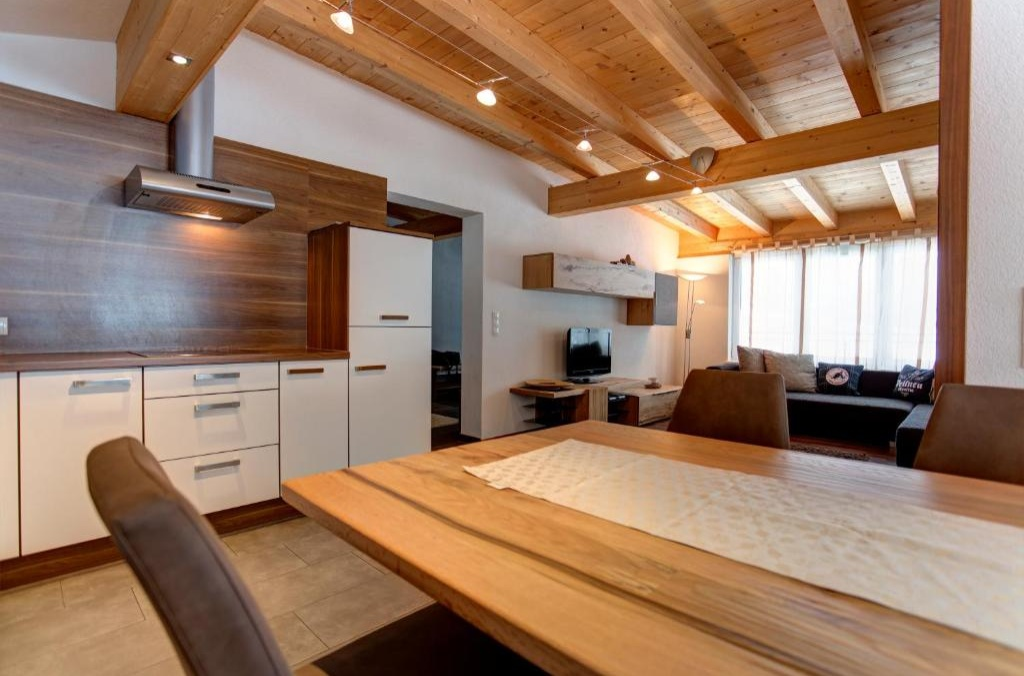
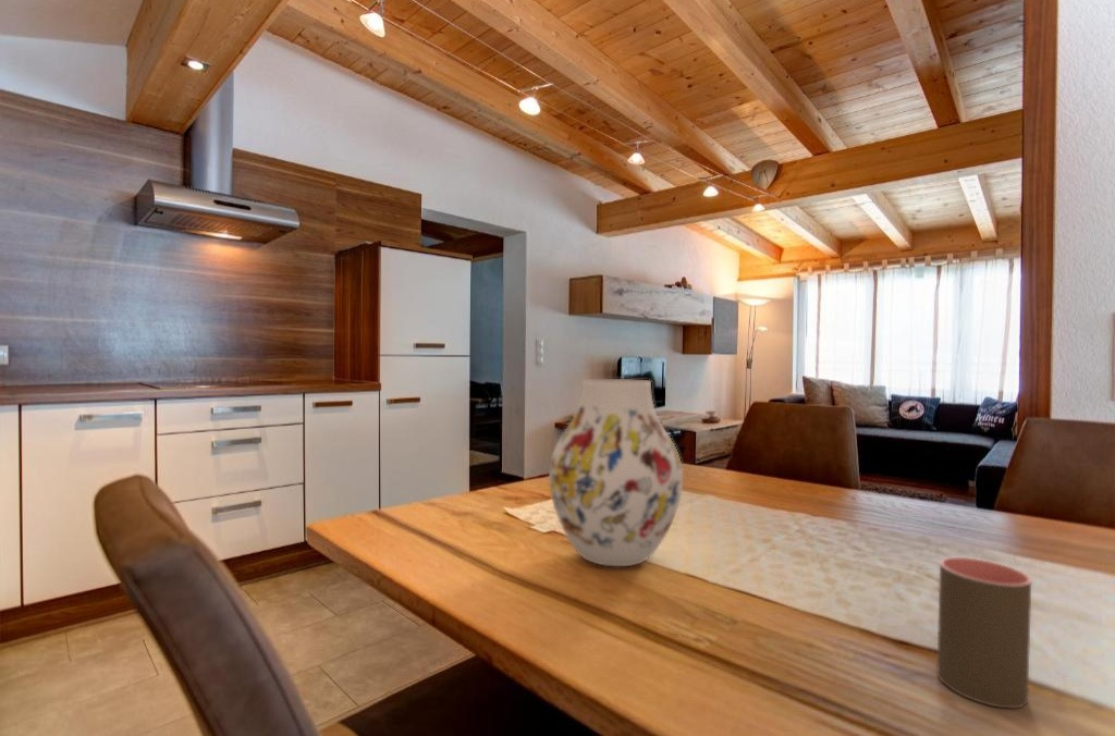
+ vase (614, 468)
+ cup (982, 627)
